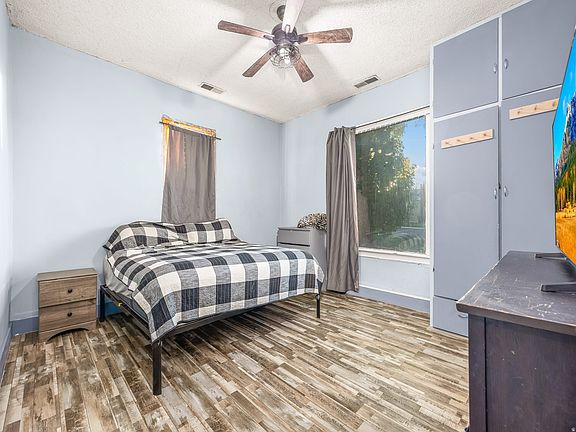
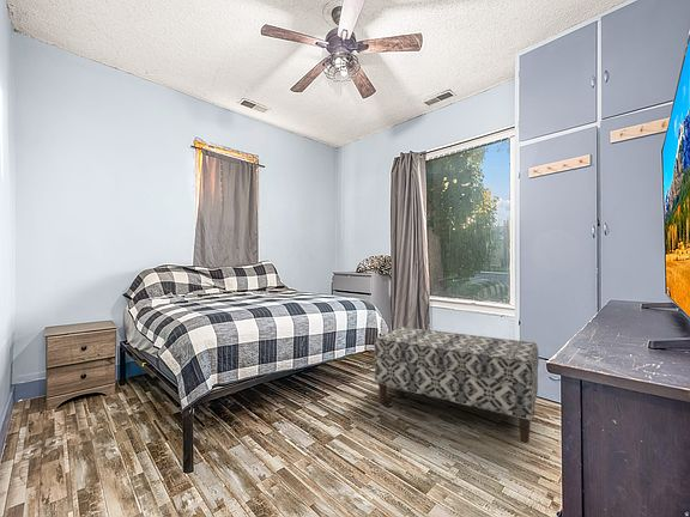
+ bench (453, 373)
